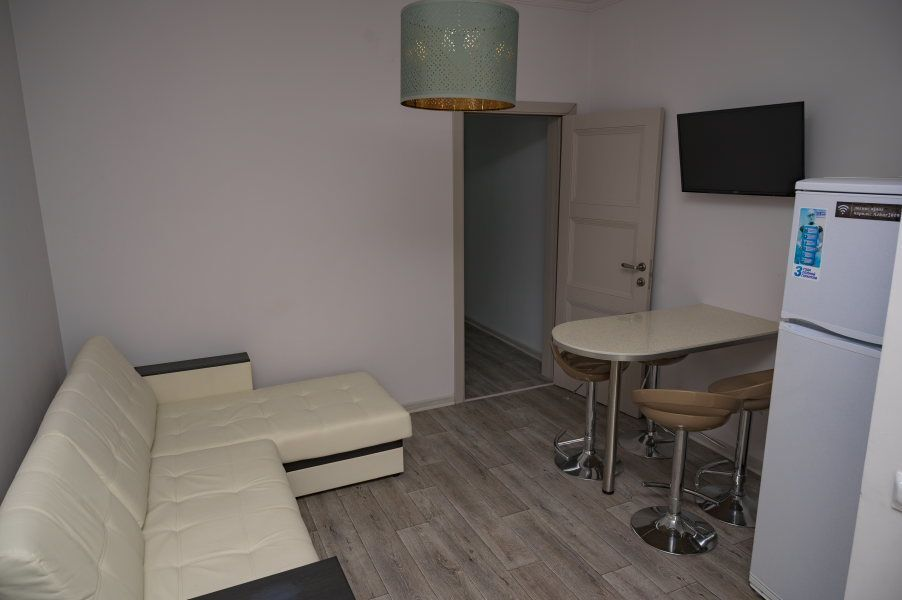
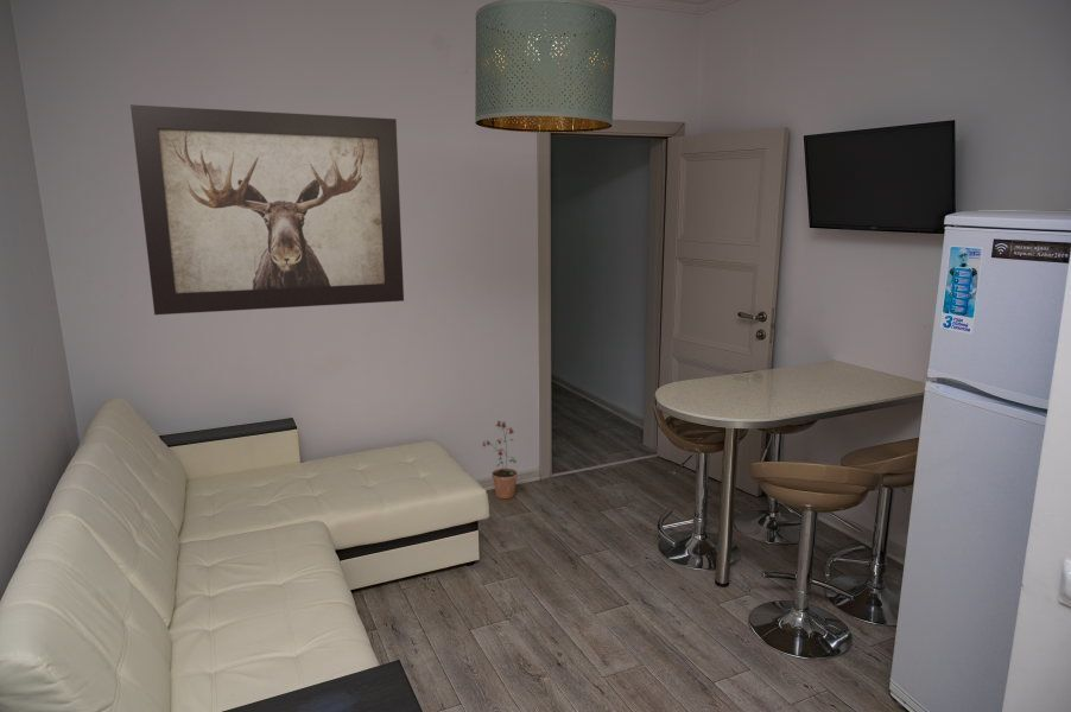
+ potted plant (501, 460)
+ wall art (280, 212)
